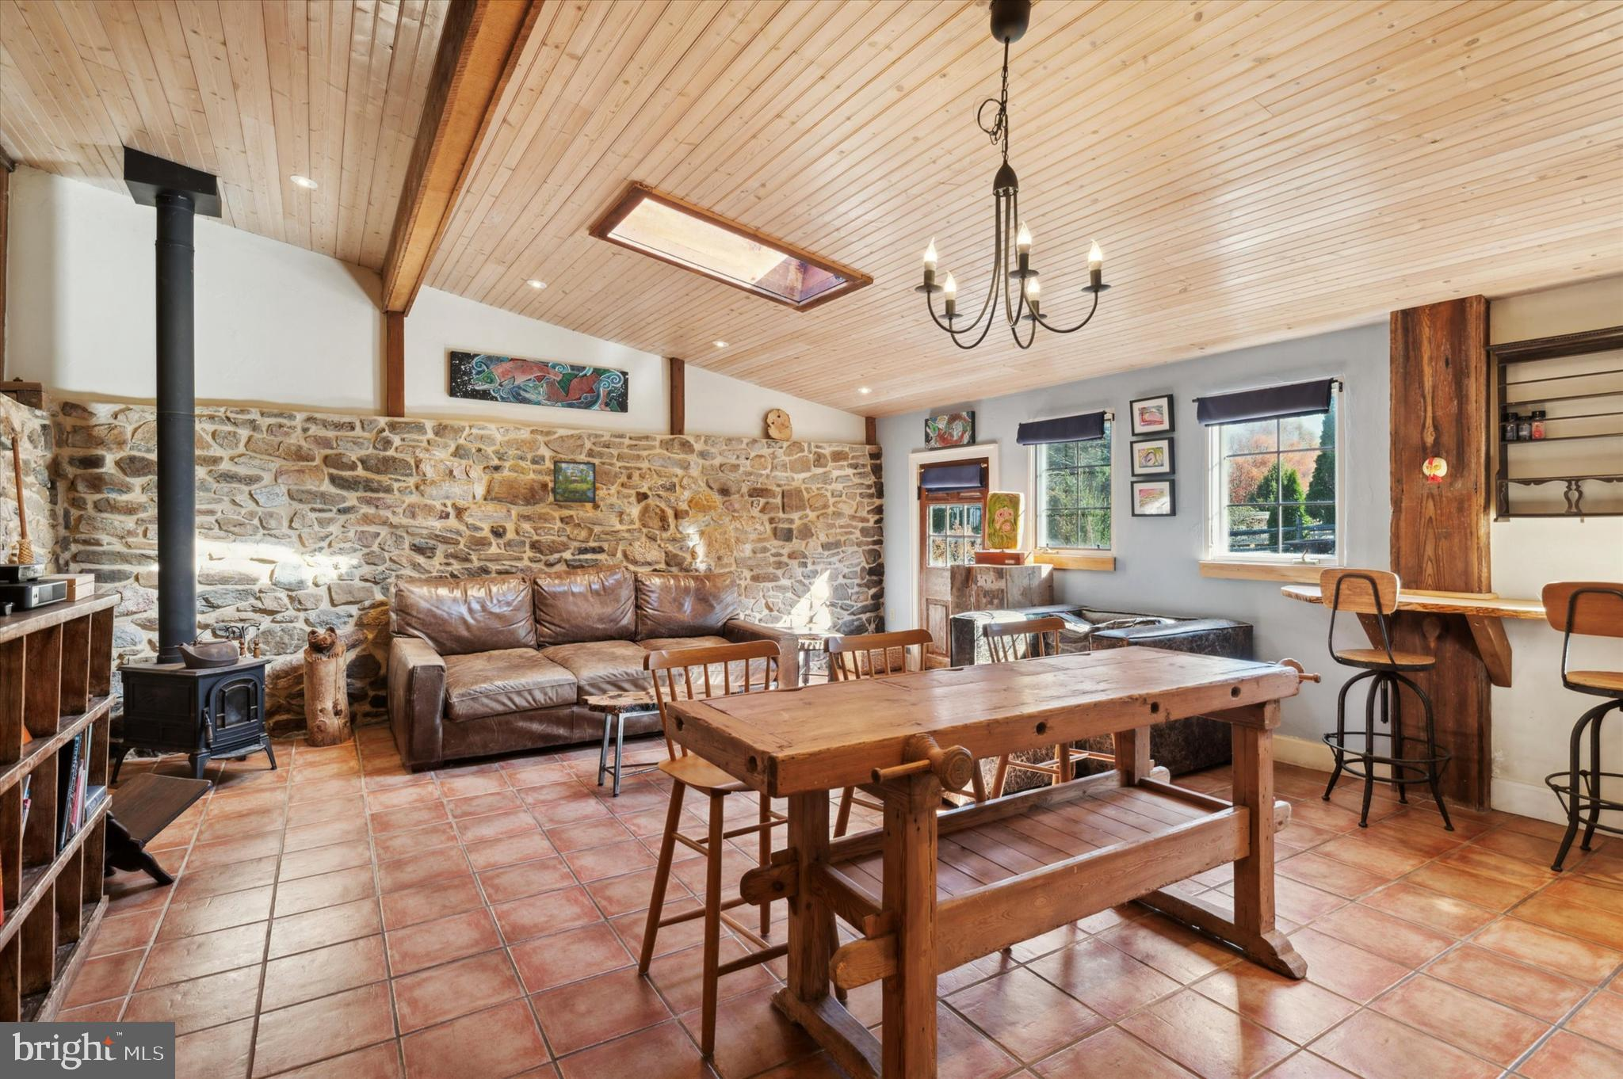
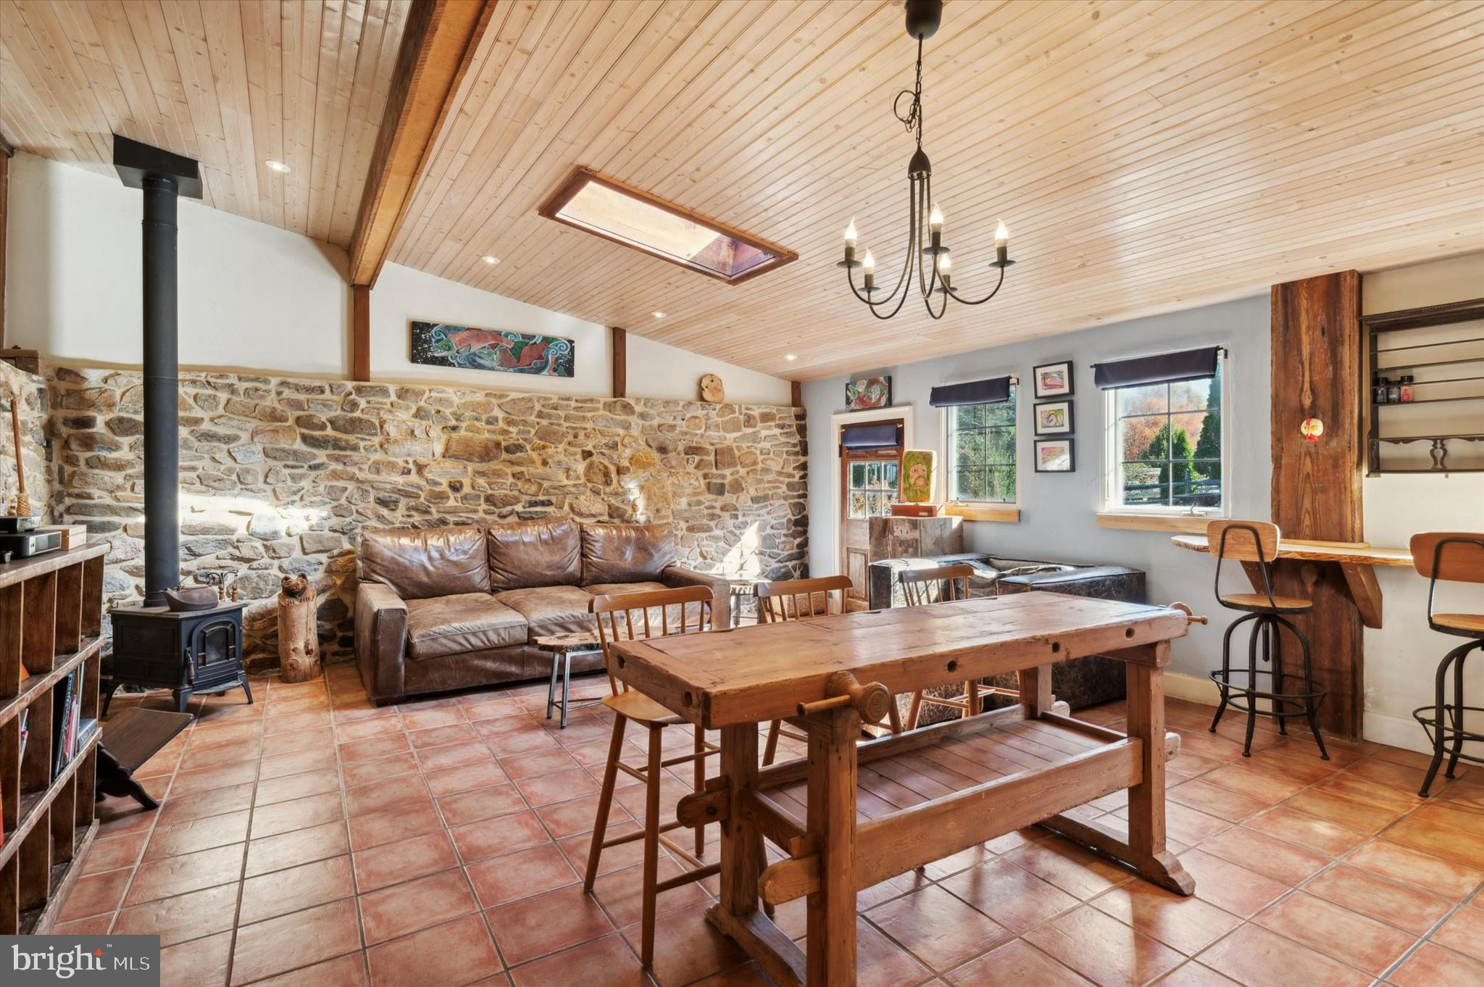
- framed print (574, 482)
